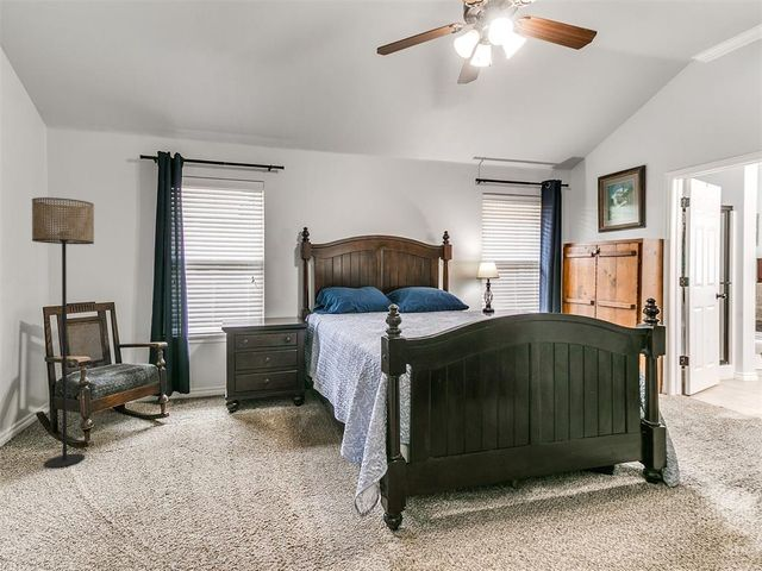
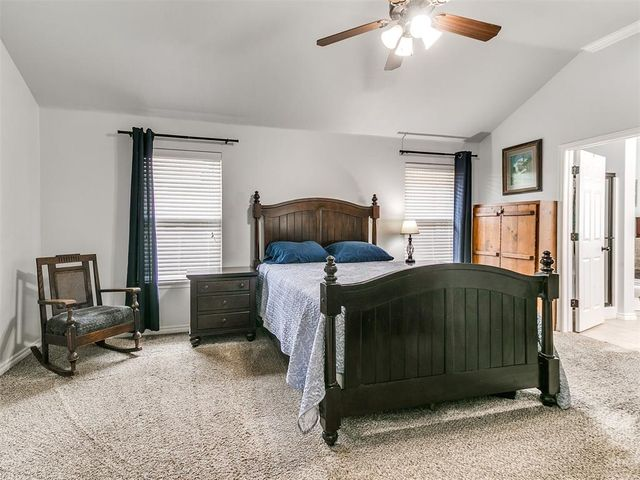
- floor lamp (64, 332)
